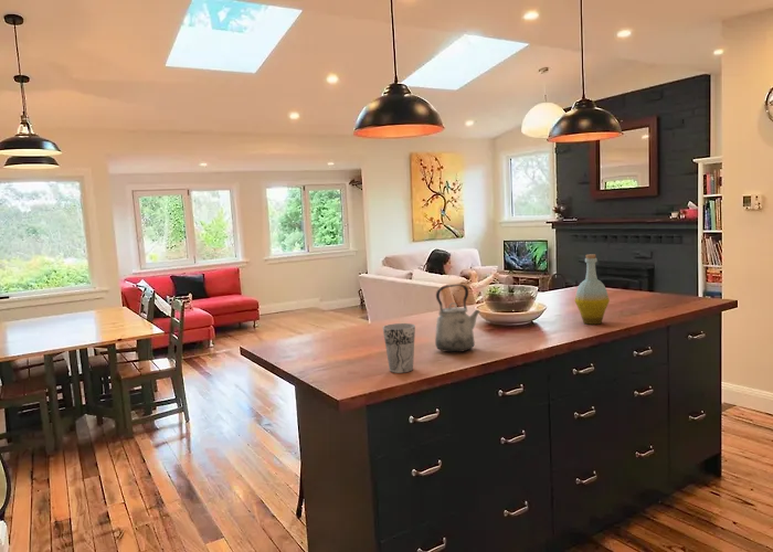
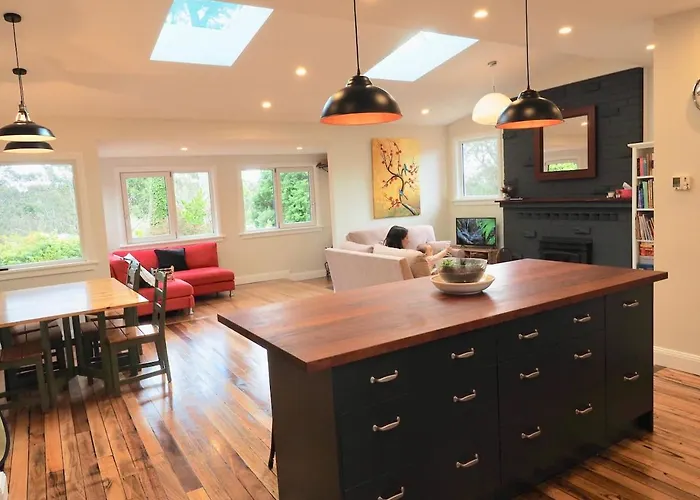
- kettle (459, 316)
- bottle (591, 288)
- cup (400, 348)
